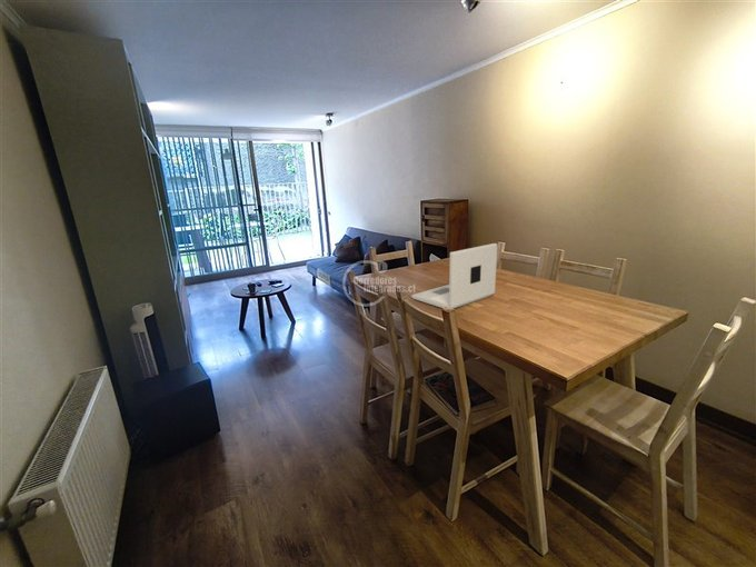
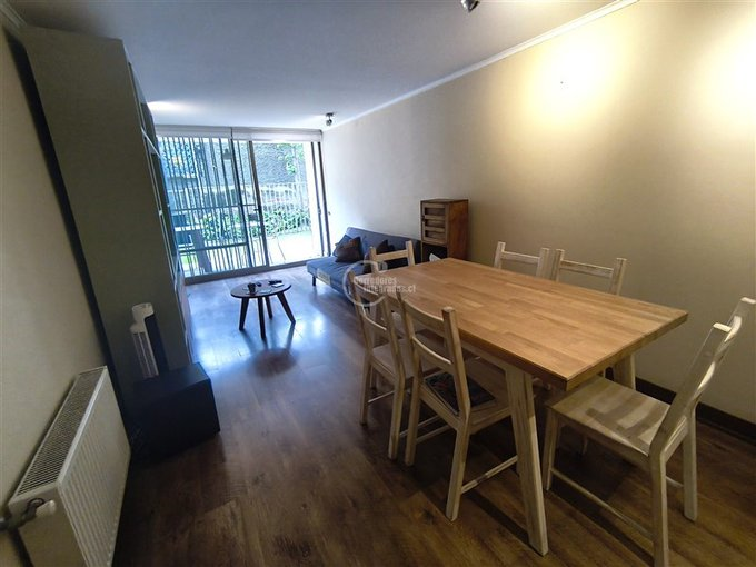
- laptop (452, 271)
